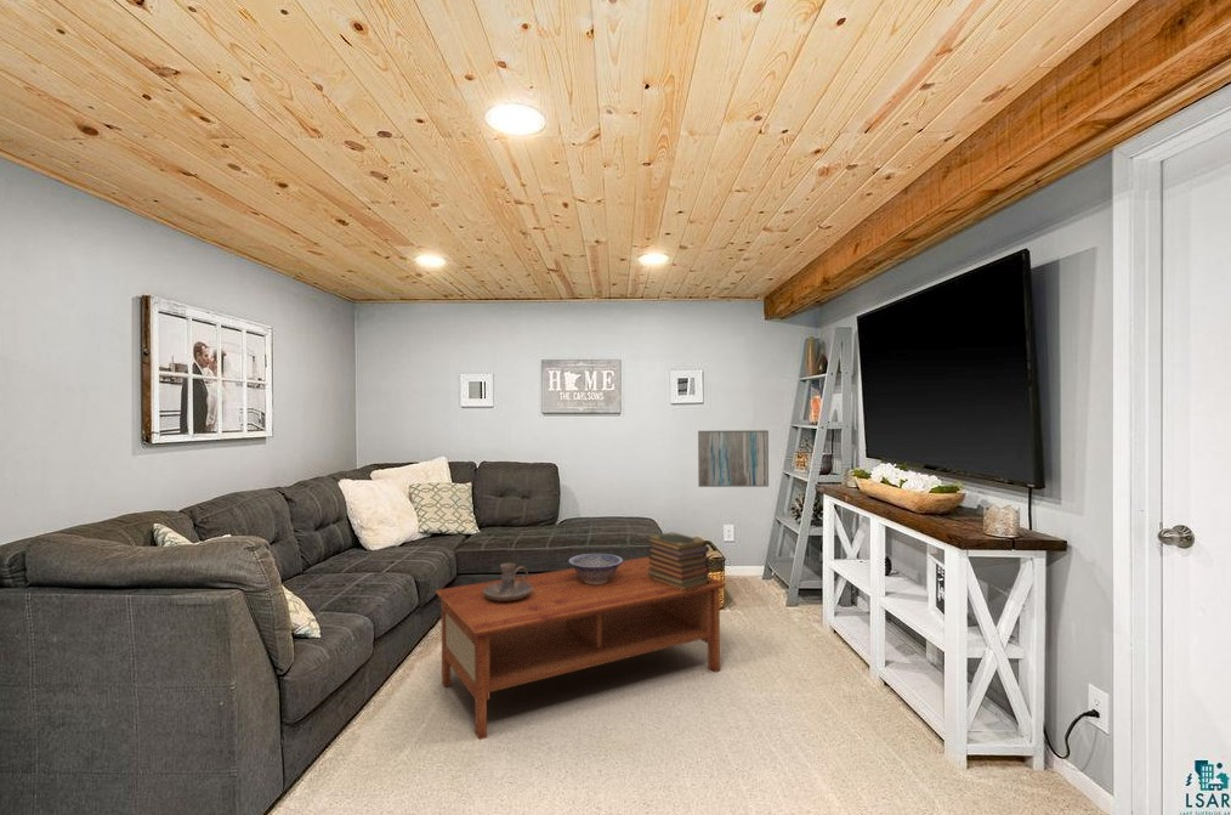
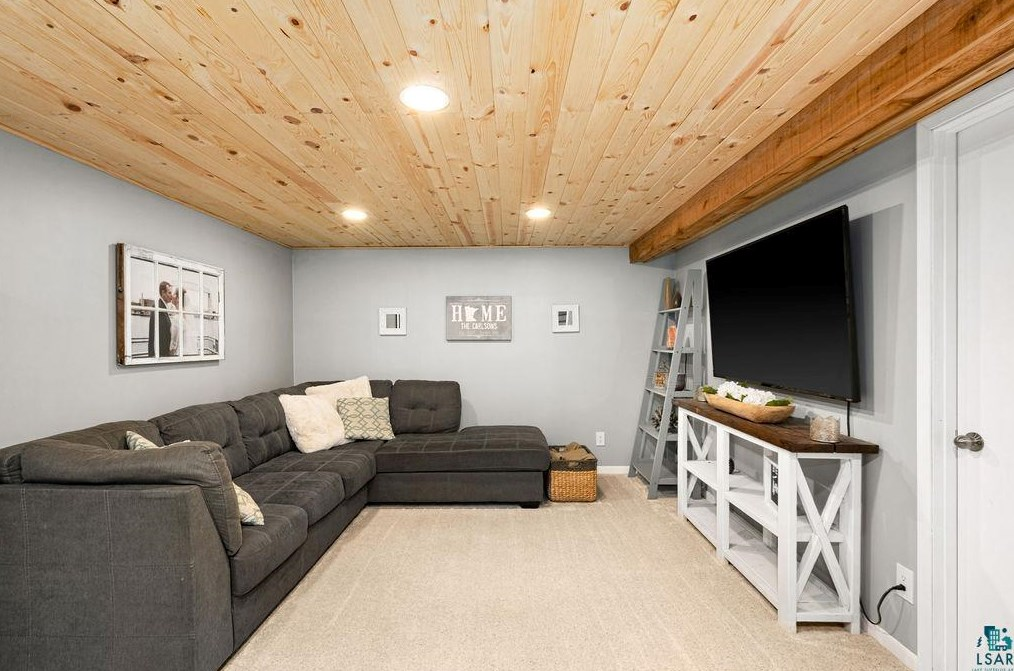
- decorative bowl (595, 570)
- coffee table (583, 630)
- wall art (732, 458)
- candle holder (511, 578)
- book stack (676, 559)
